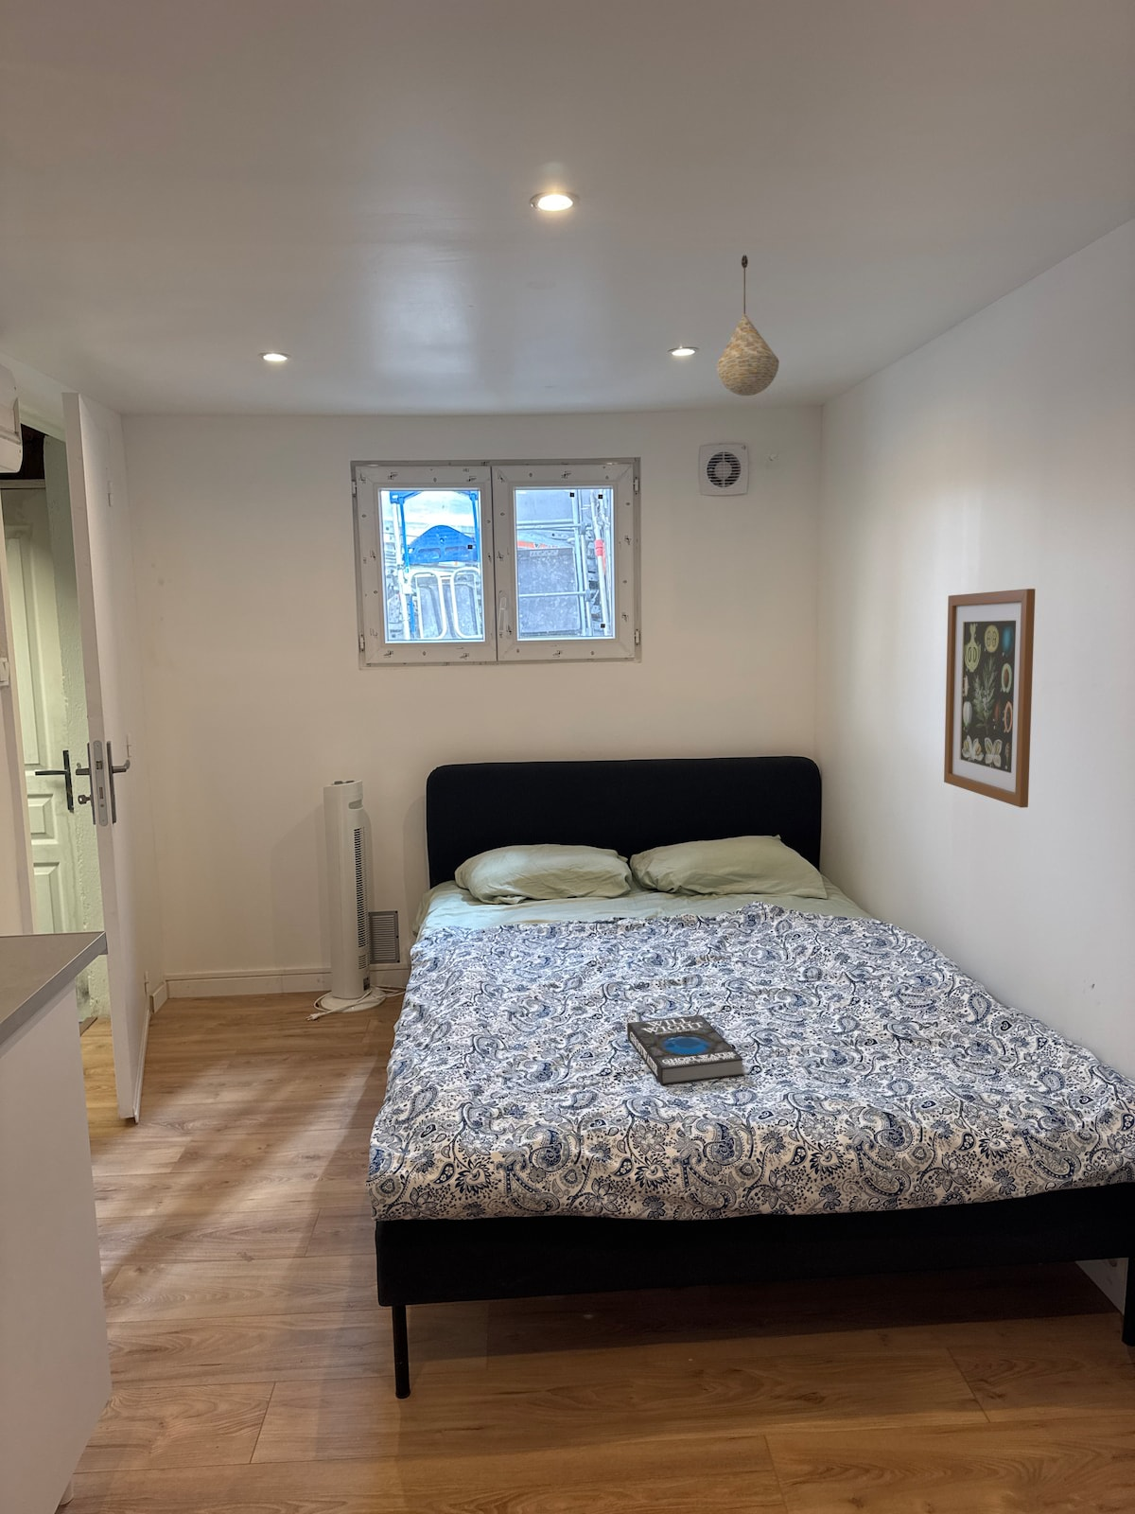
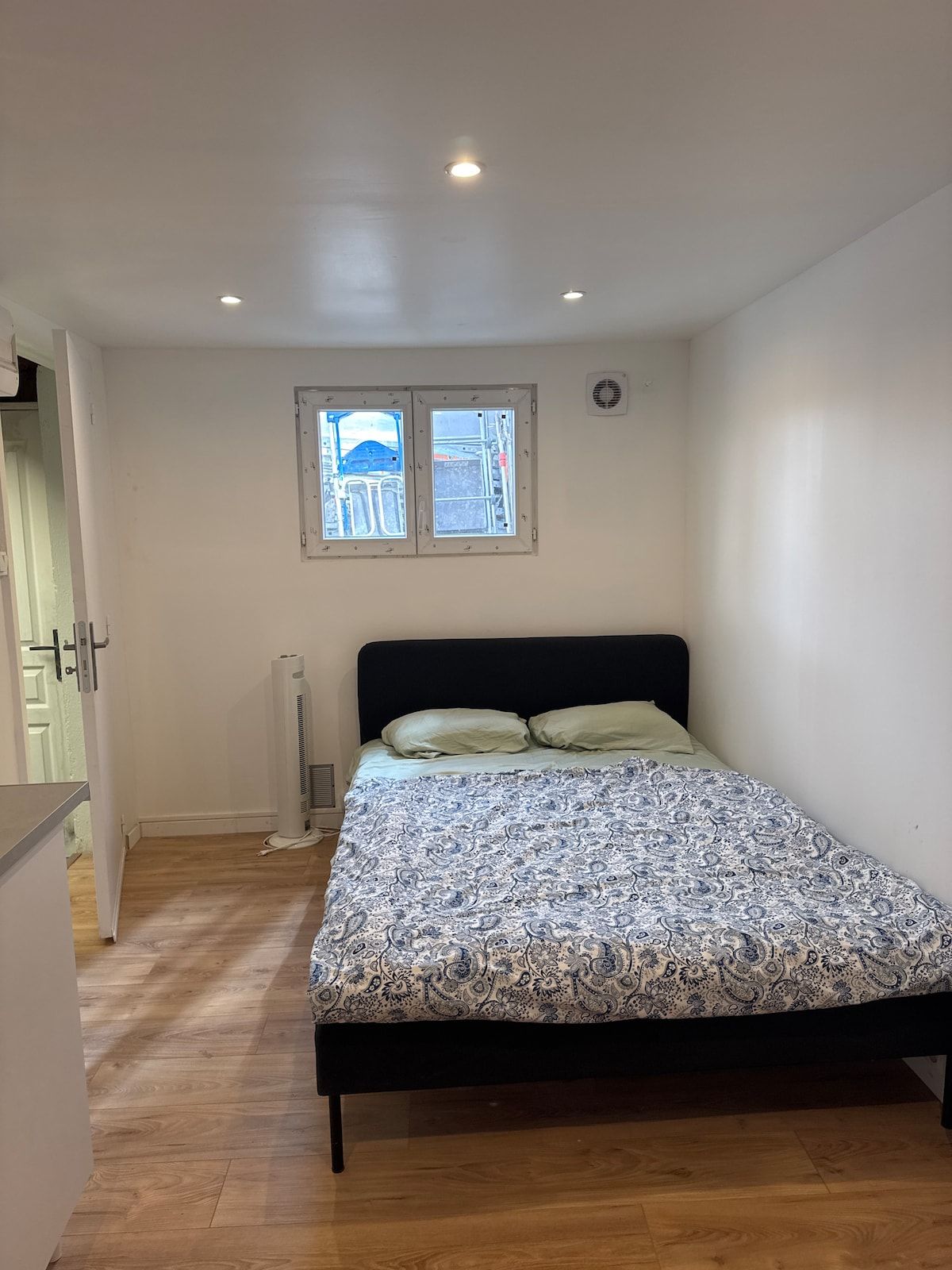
- wall art (985, 694)
- pendant light (748, 322)
- book (682, 1047)
